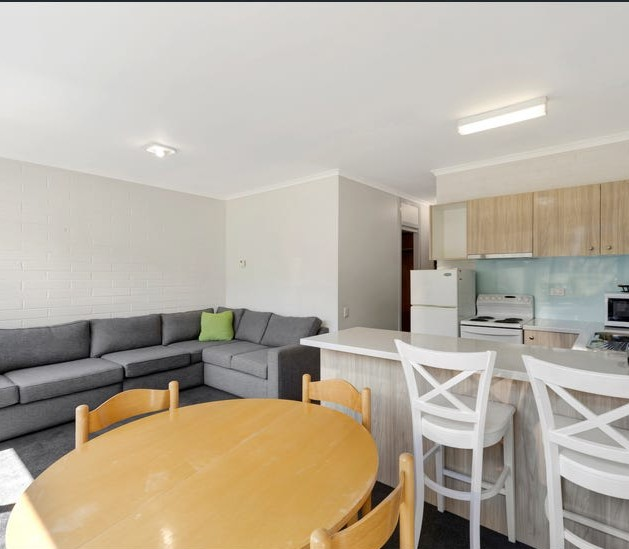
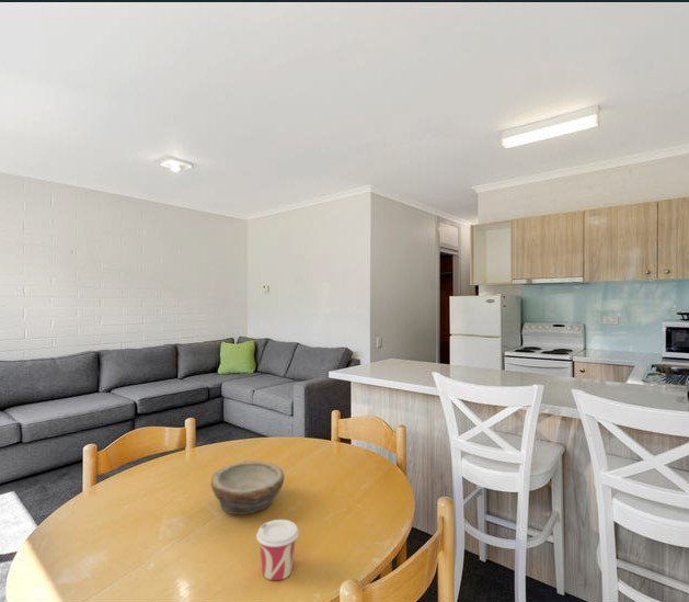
+ cup (277, 549)
+ bowl (248, 489)
